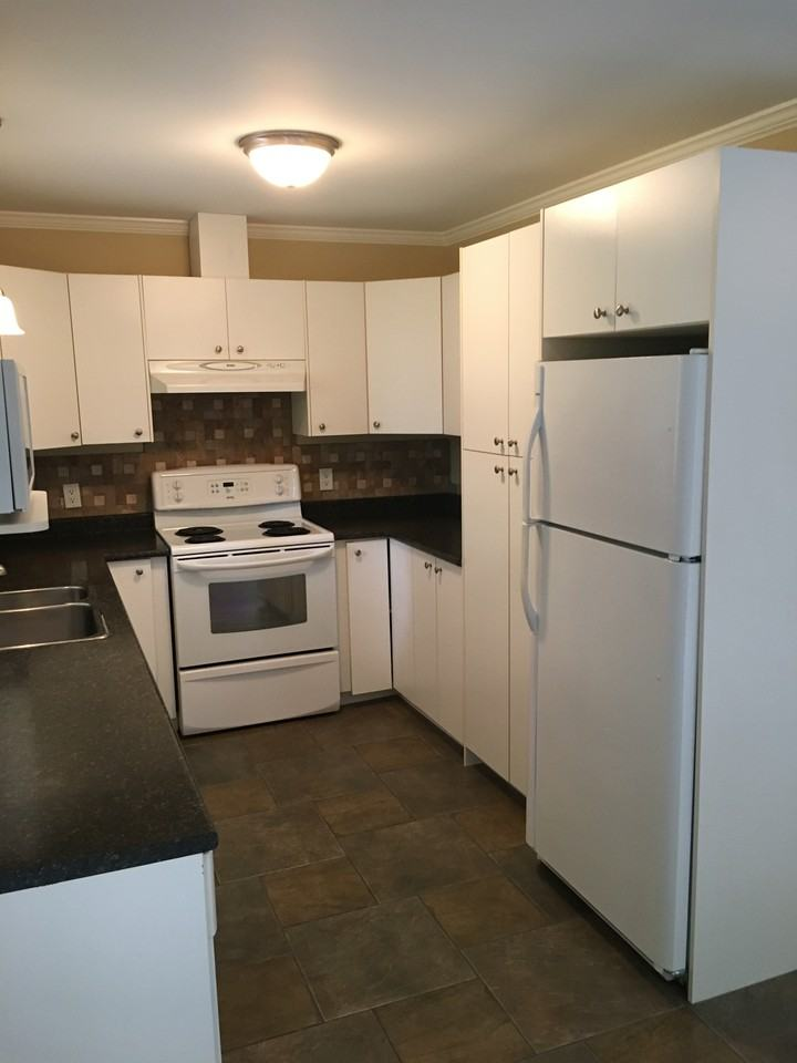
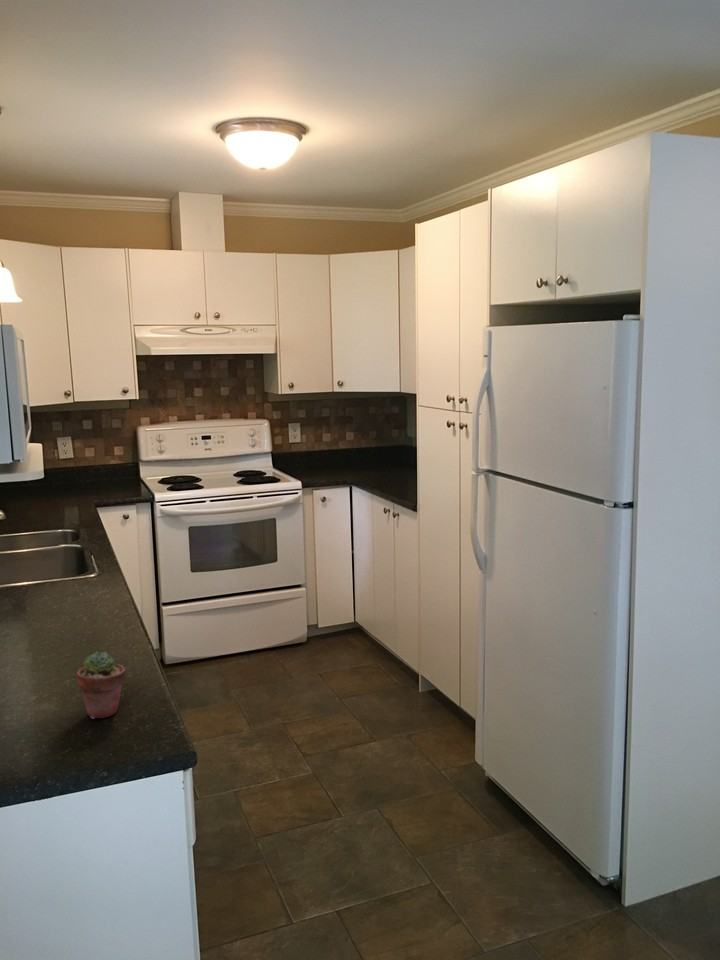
+ potted succulent (101, 682)
